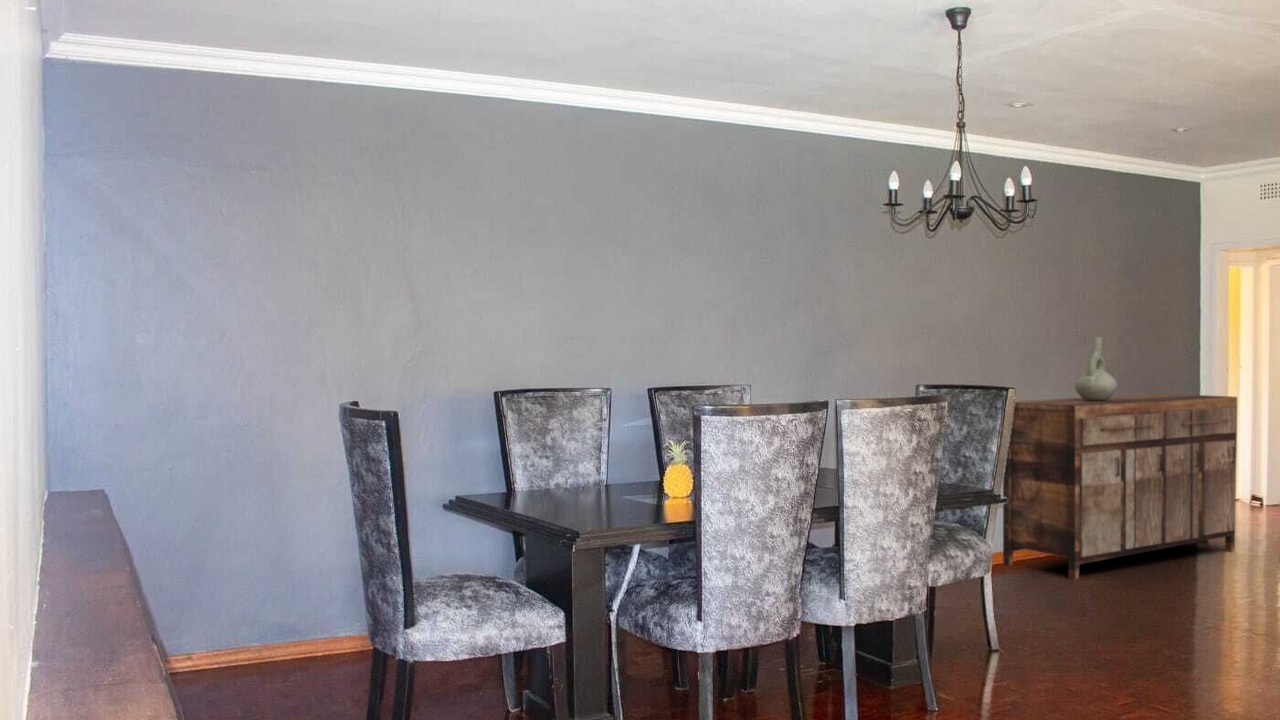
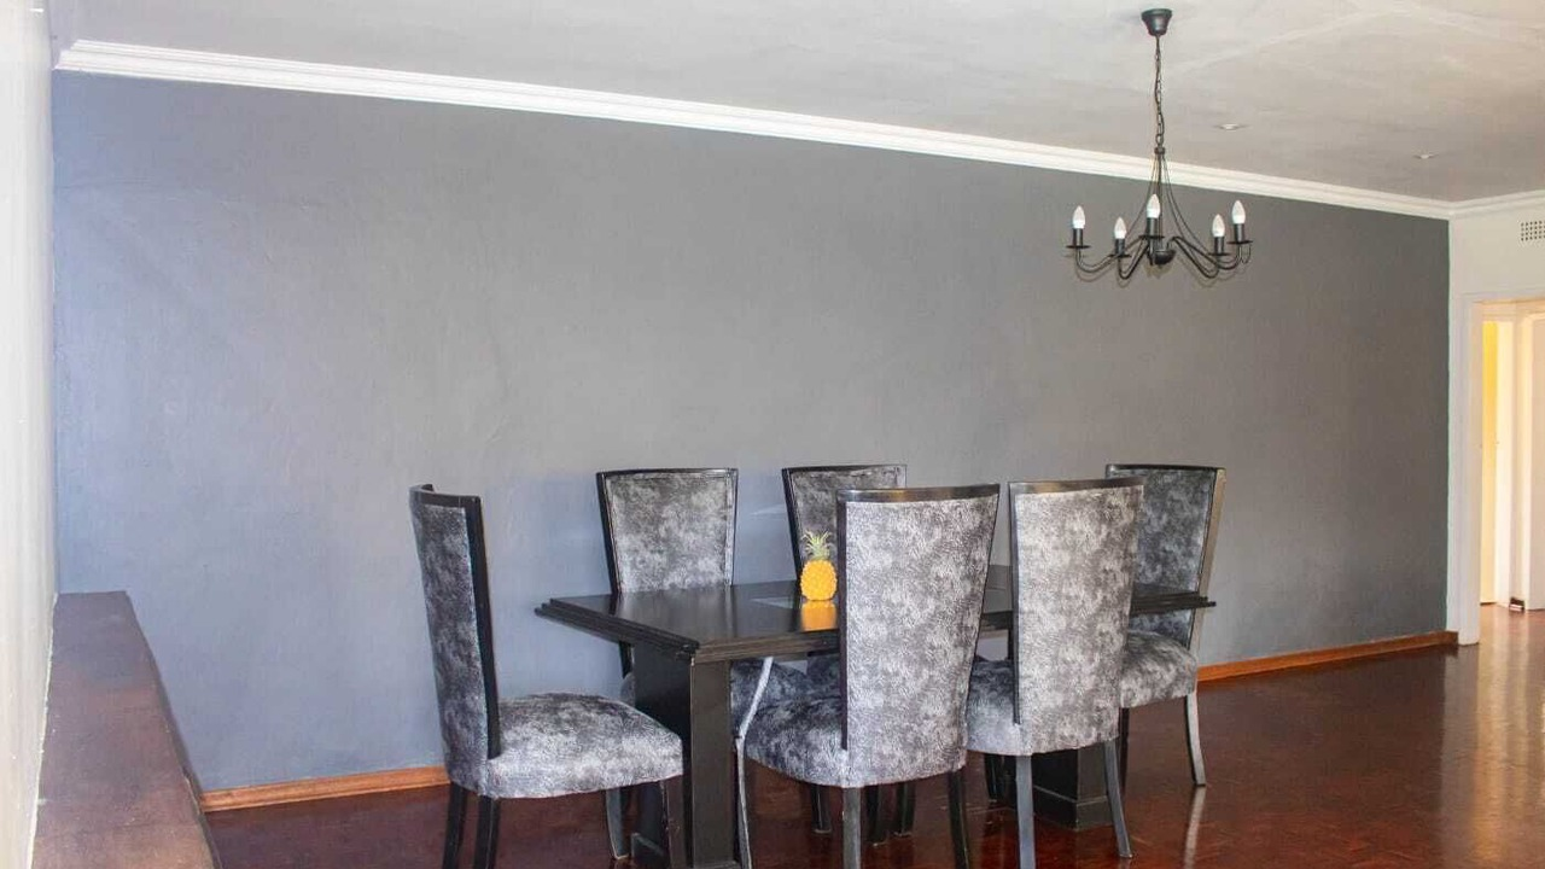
- decorative vase (1095, 368)
- sideboard (1126, 478)
